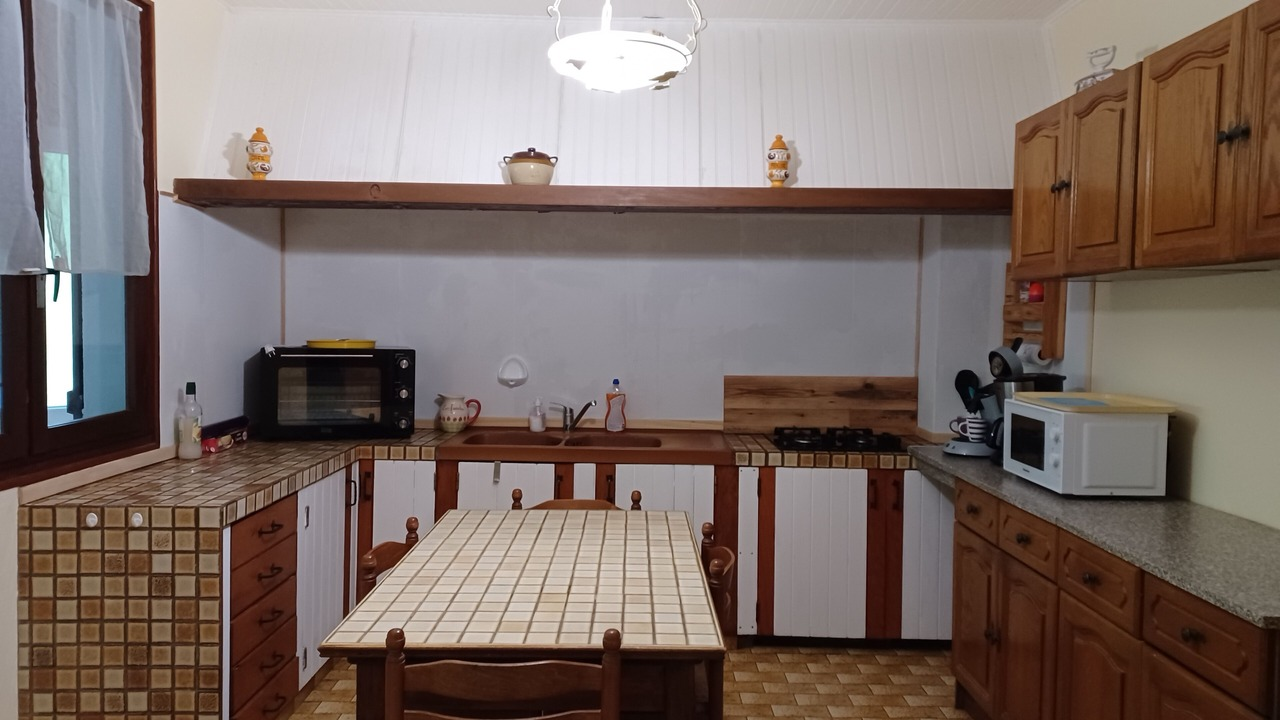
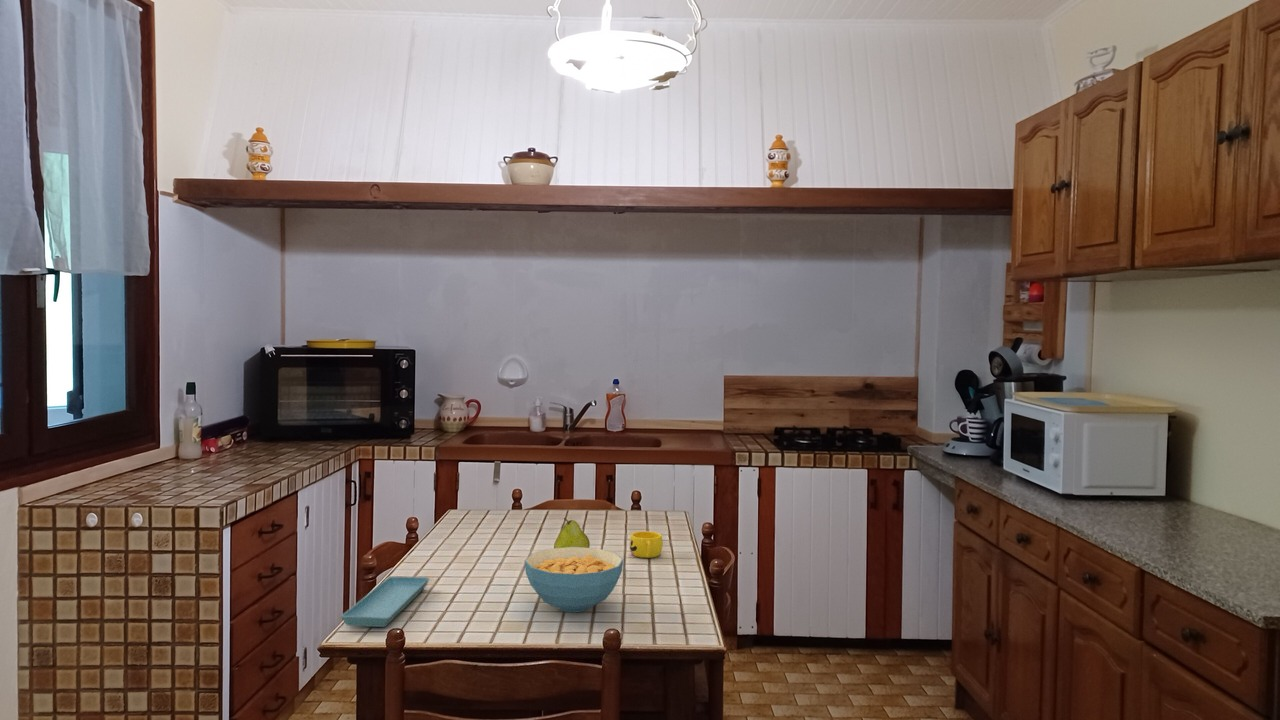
+ cereal bowl (573, 583)
+ cup (646, 545)
+ fruit (571, 542)
+ saucer (388, 600)
